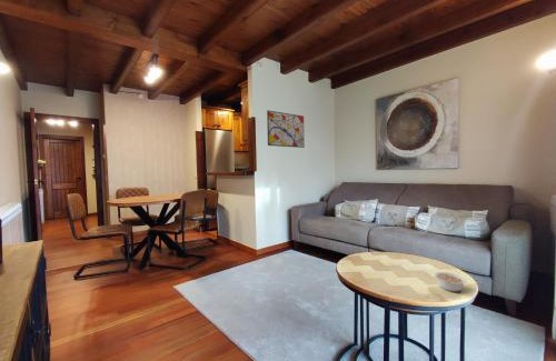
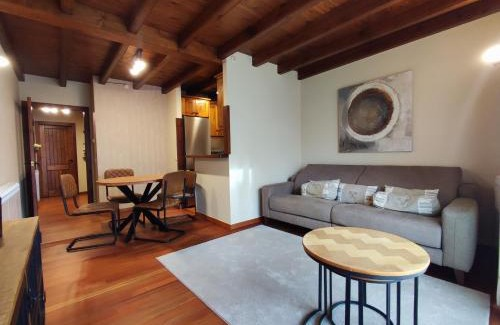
- legume (450, 281)
- wall art (286, 130)
